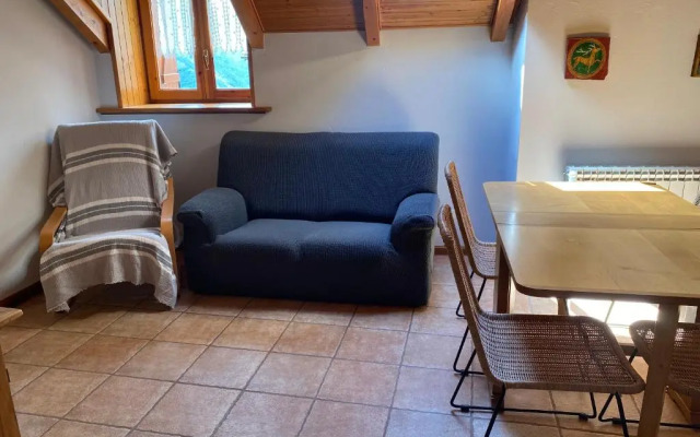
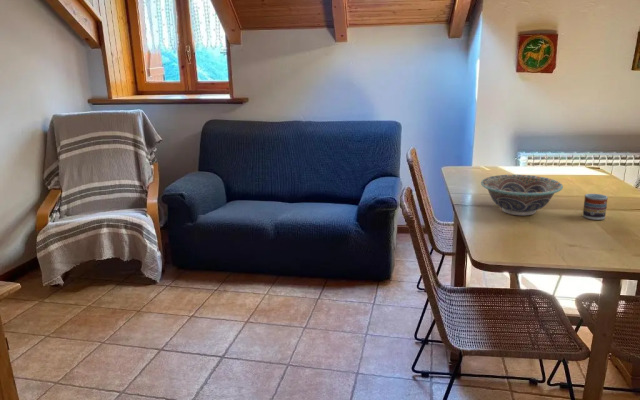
+ cup (593, 205)
+ decorative bowl (519, 196)
